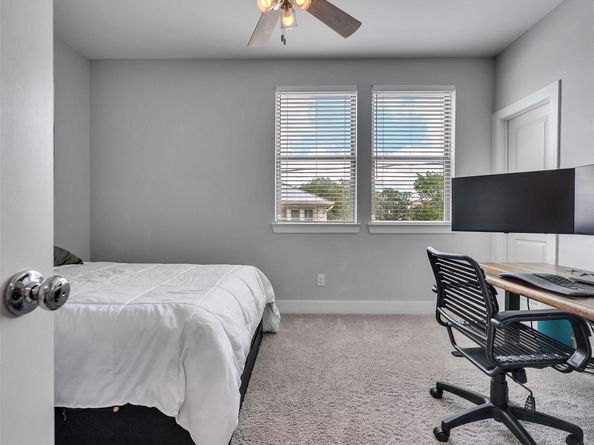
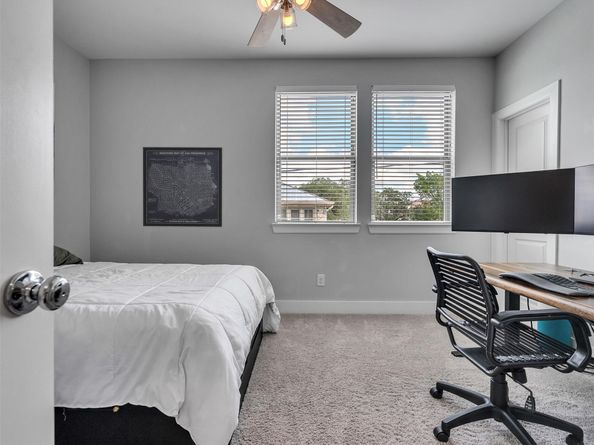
+ wall art (182, 187)
